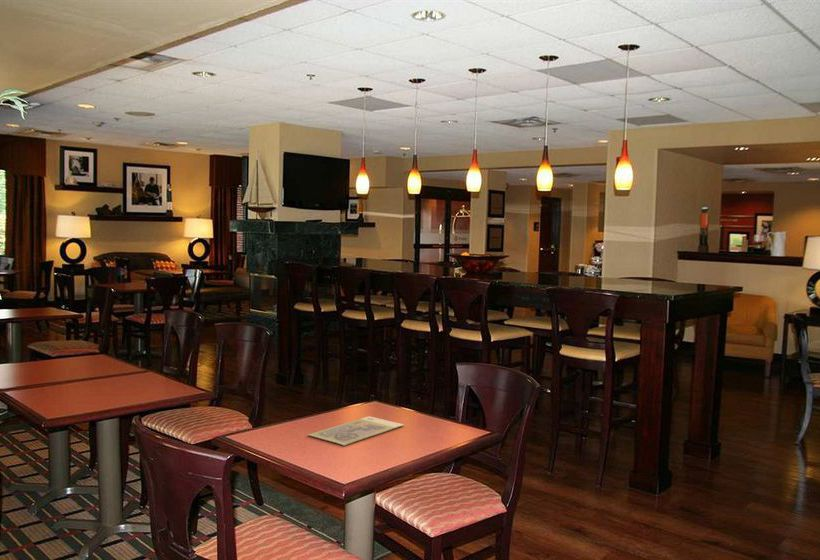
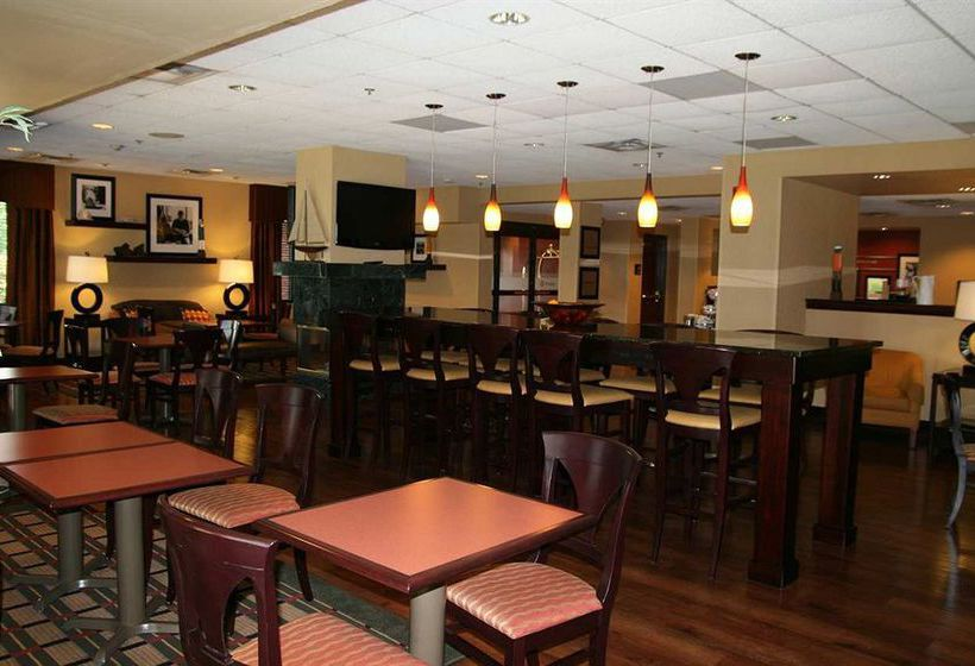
- cash (357, 429)
